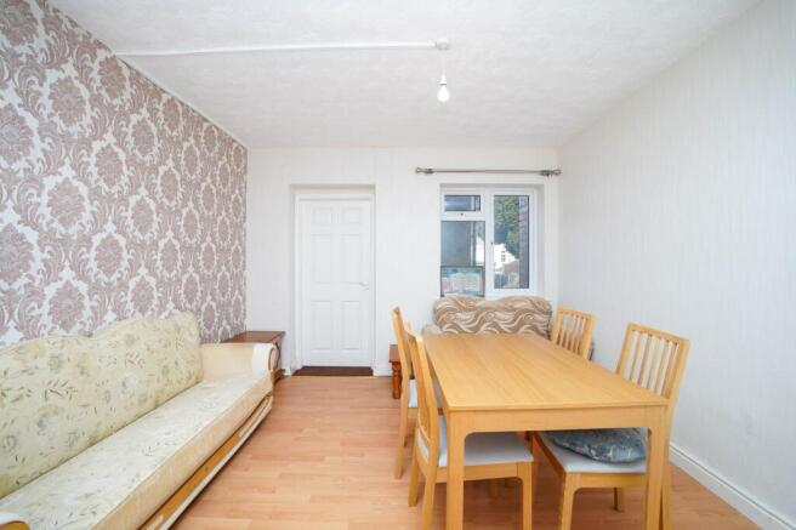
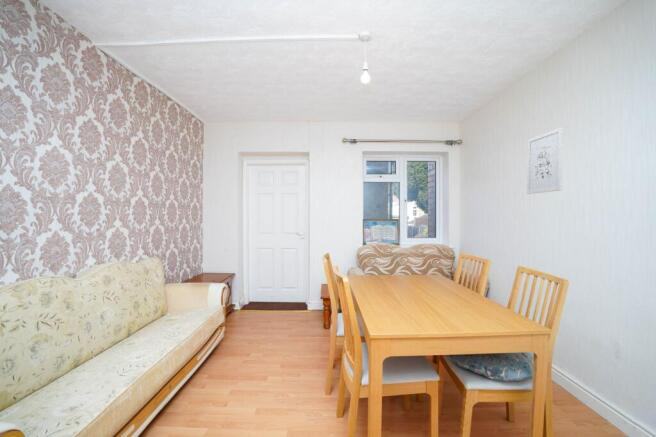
+ wall art (543, 163)
